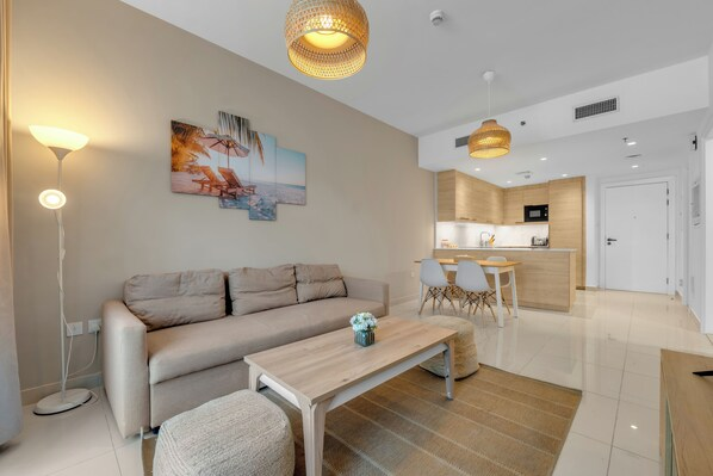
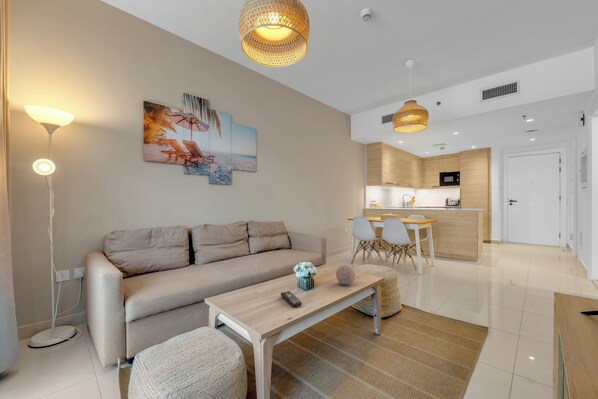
+ remote control (290, 298)
+ decorative orb (345, 274)
